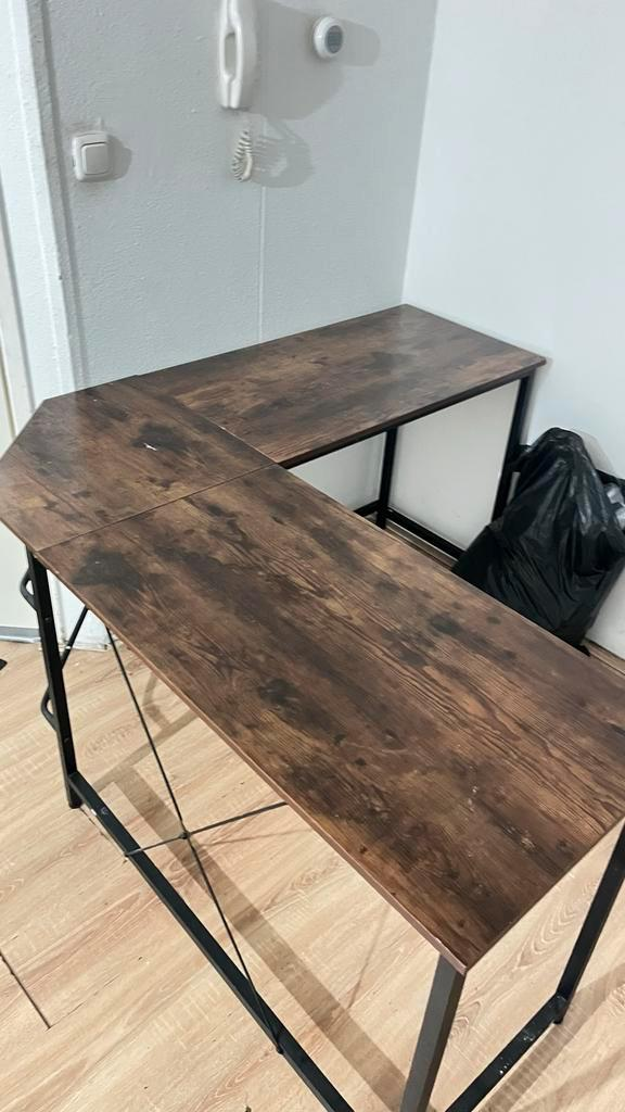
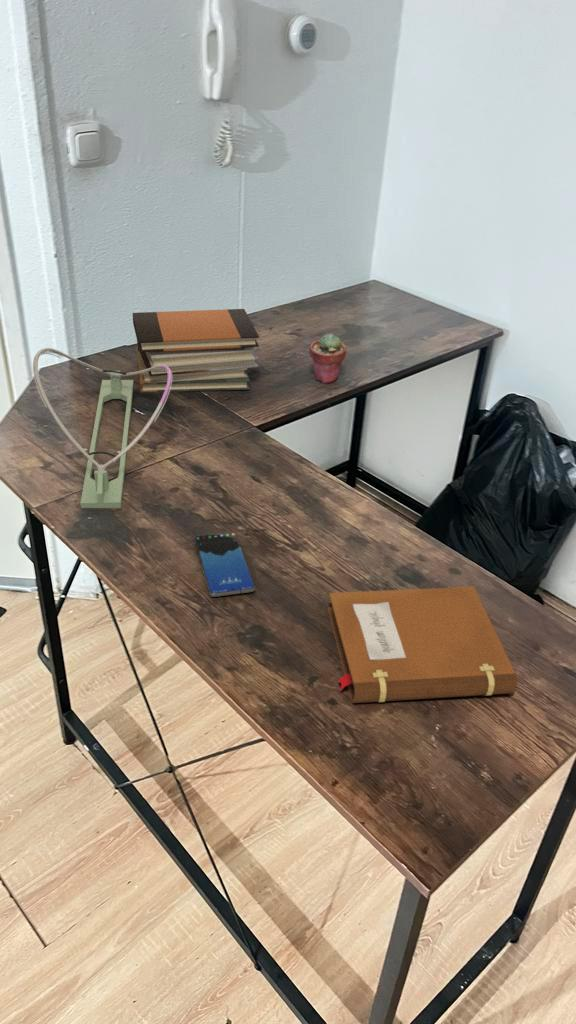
+ notebook (413, 642)
+ smartphone (223, 562)
+ desk lamp (107, 399)
+ book stack (195, 351)
+ potted succulent (327, 356)
